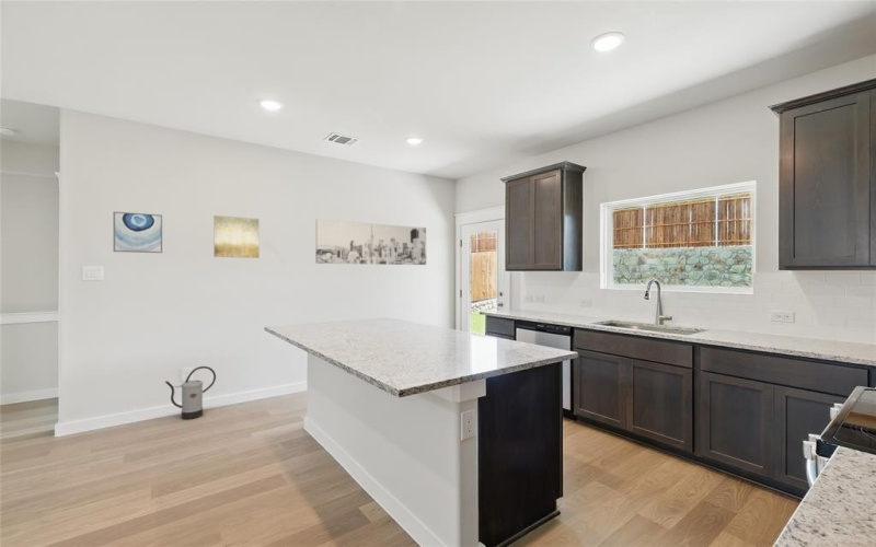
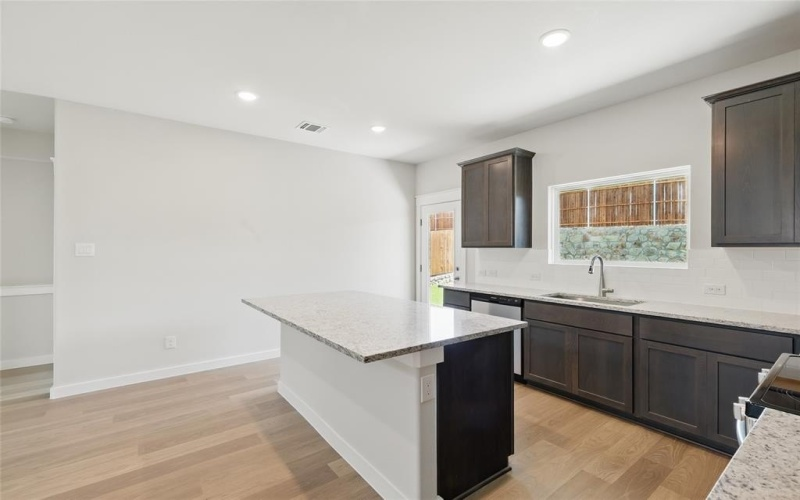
- watering can (191, 392)
- wall art (237, 236)
- wall art (376, 244)
- wall art (138, 232)
